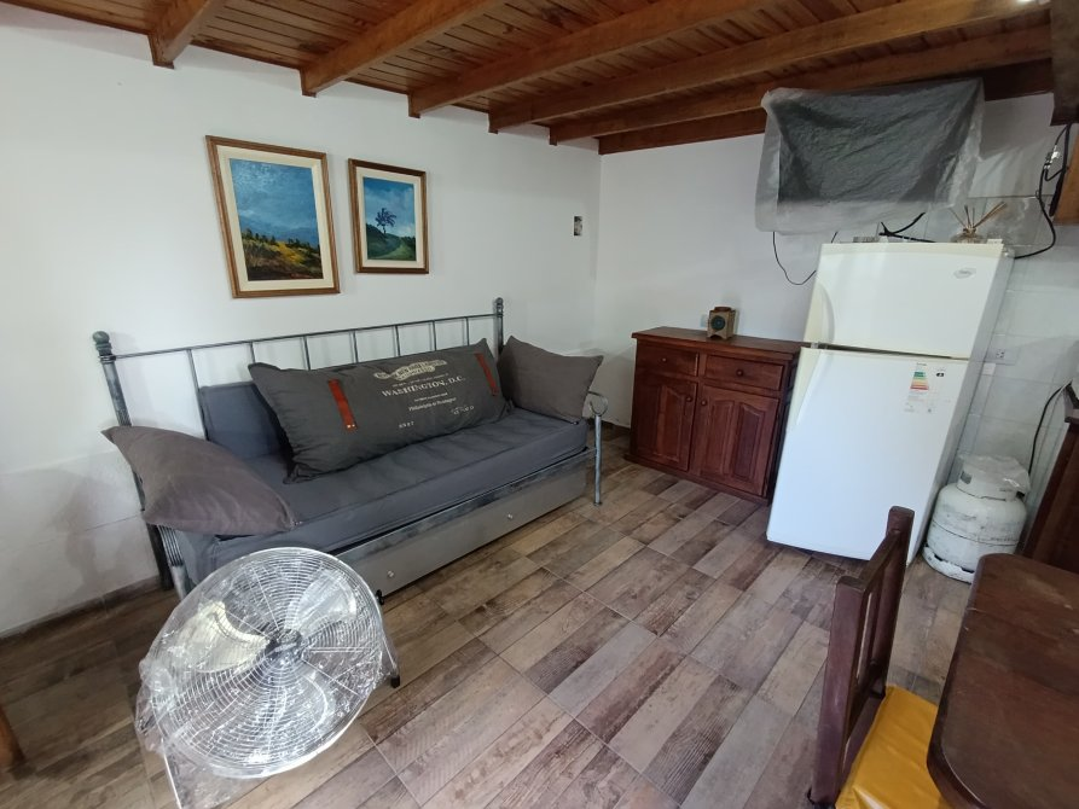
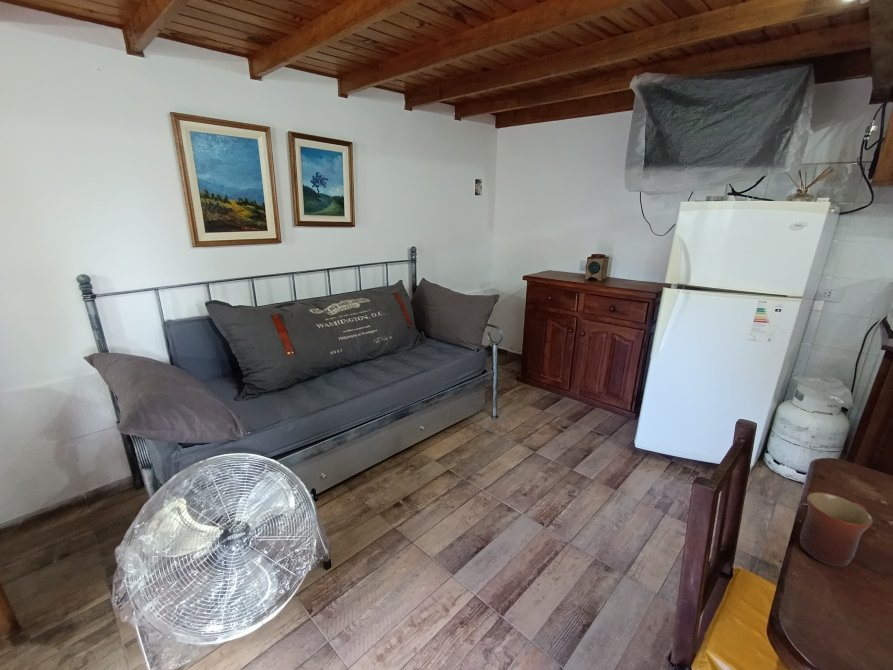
+ mug (836, 529)
